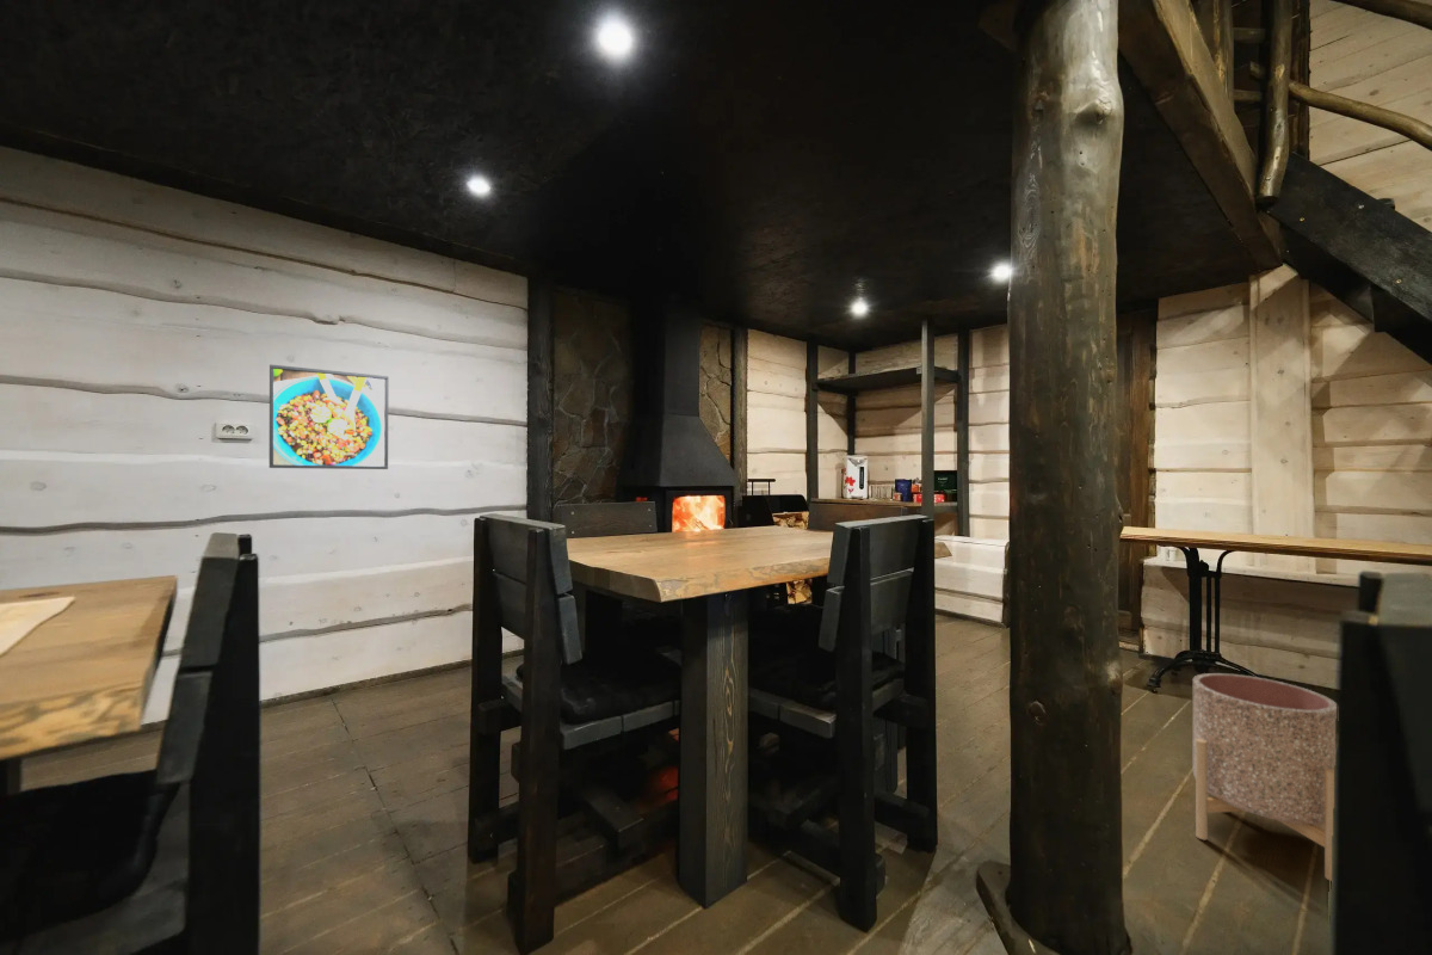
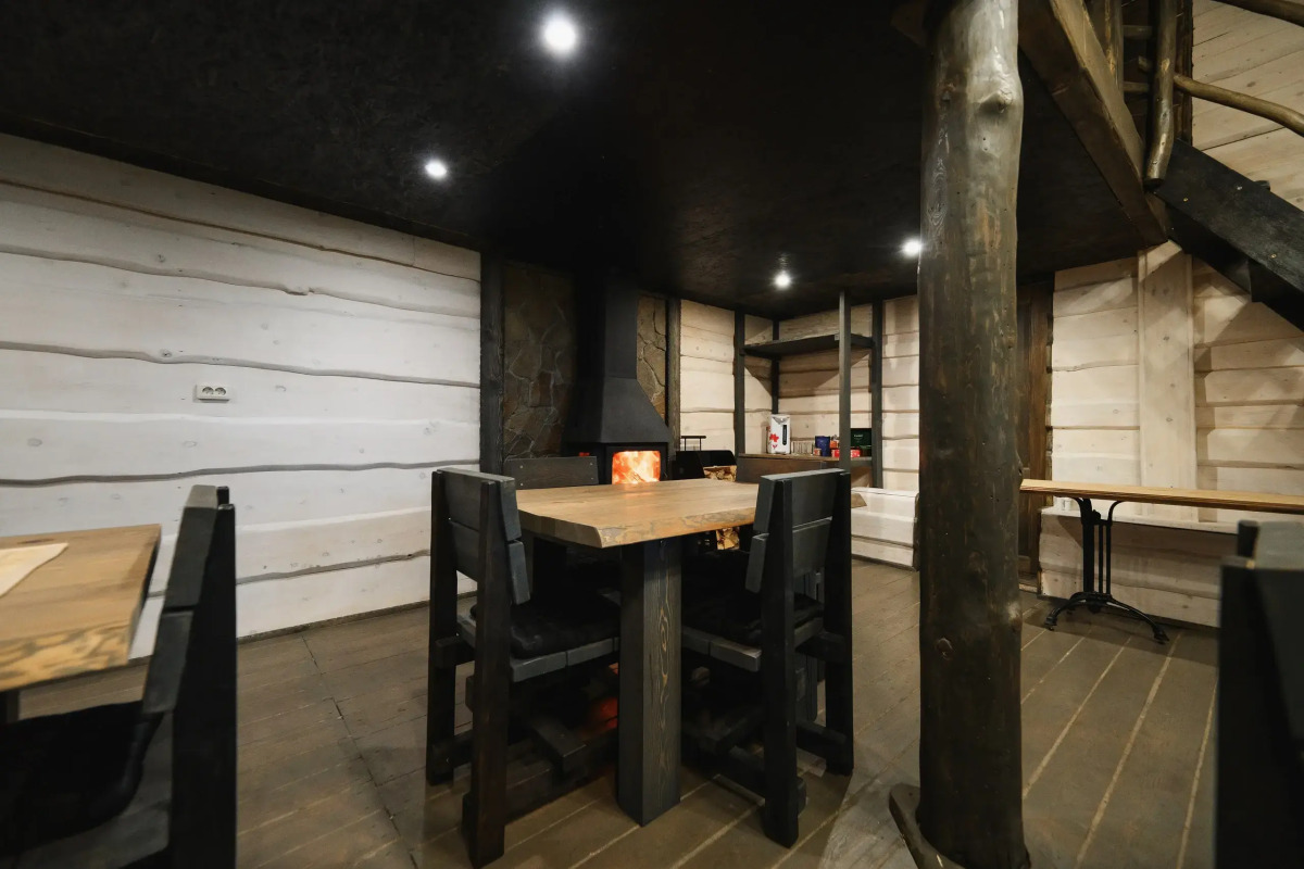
- planter (1260, 763)
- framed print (332, 419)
